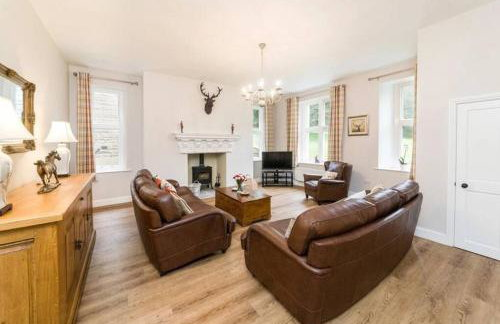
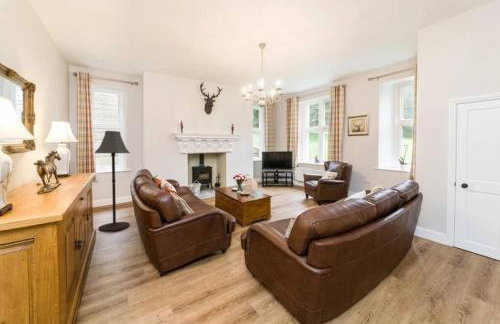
+ floor lamp (113, 179)
